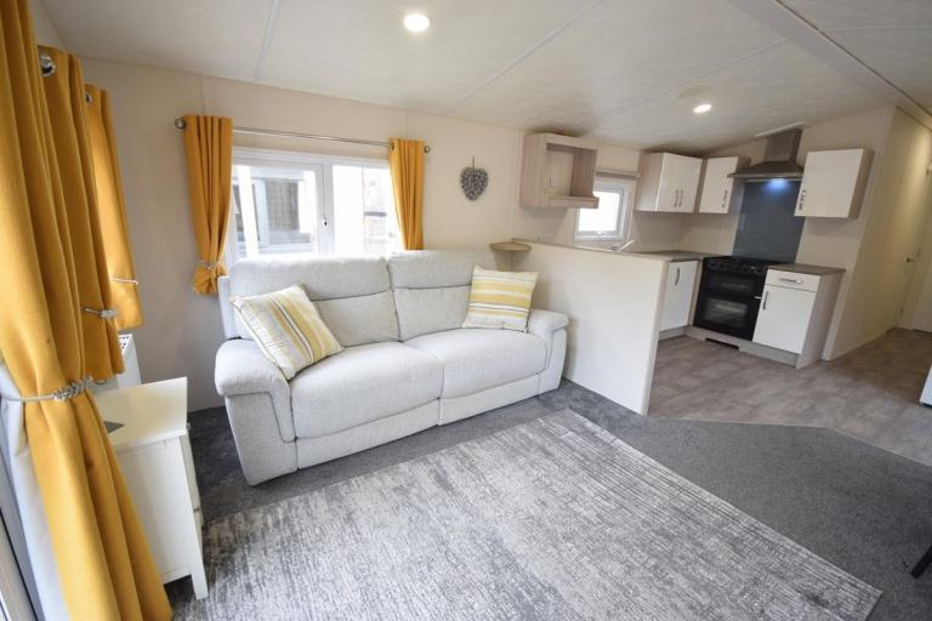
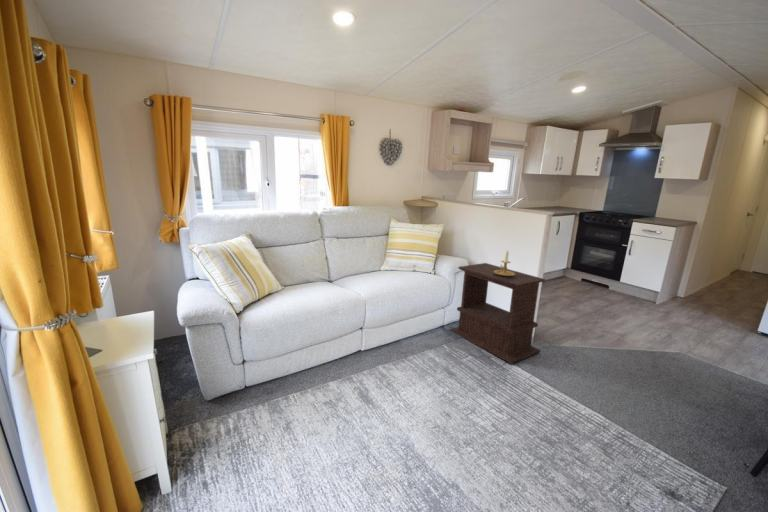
+ candle holder (504, 262)
+ side table (496, 307)
